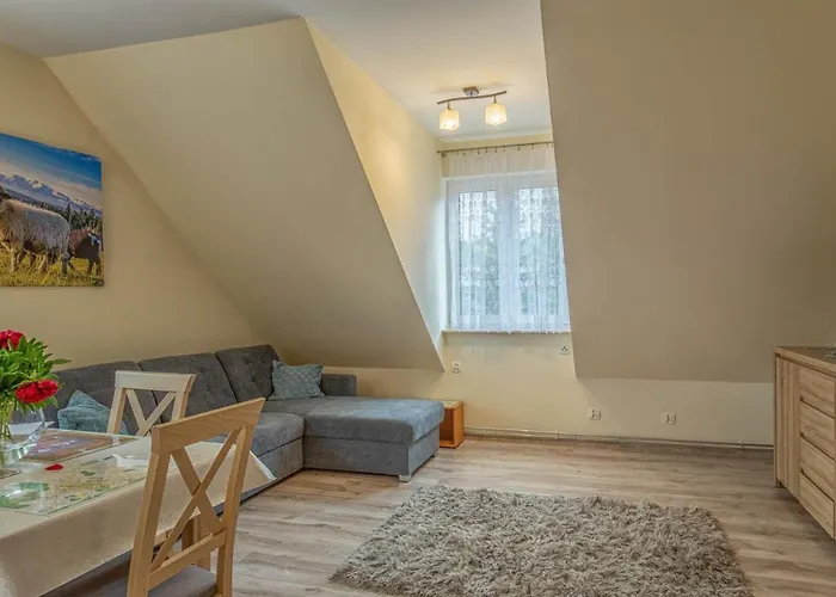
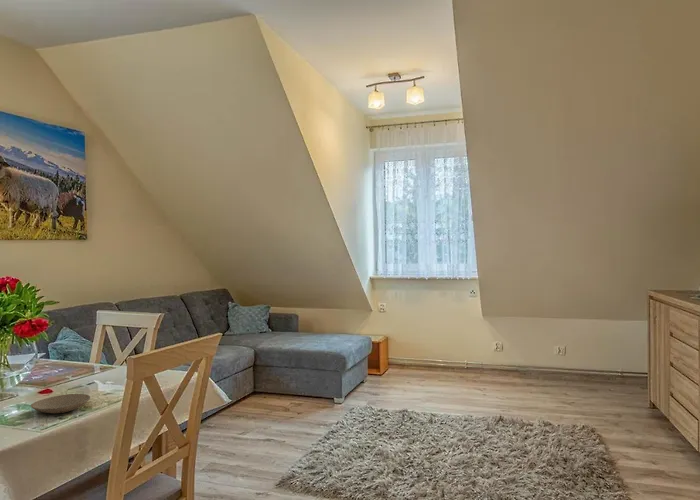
+ plate (61, 404)
